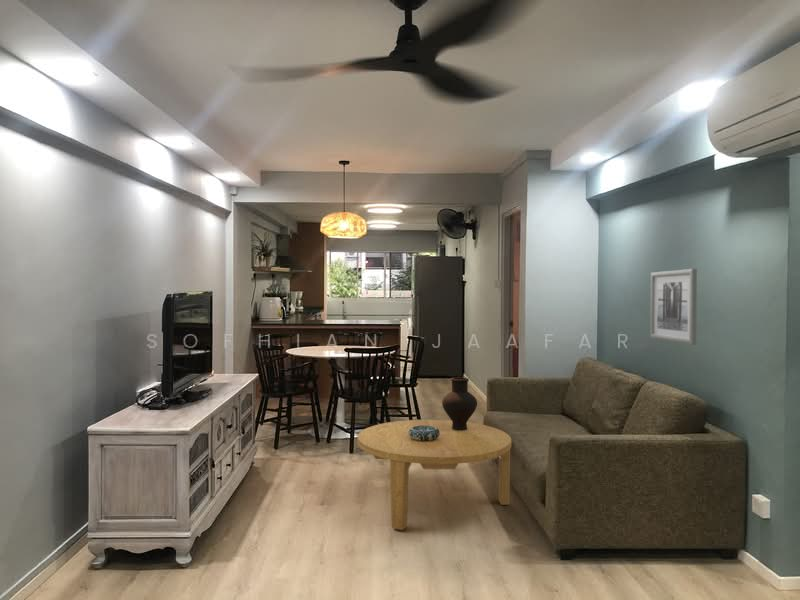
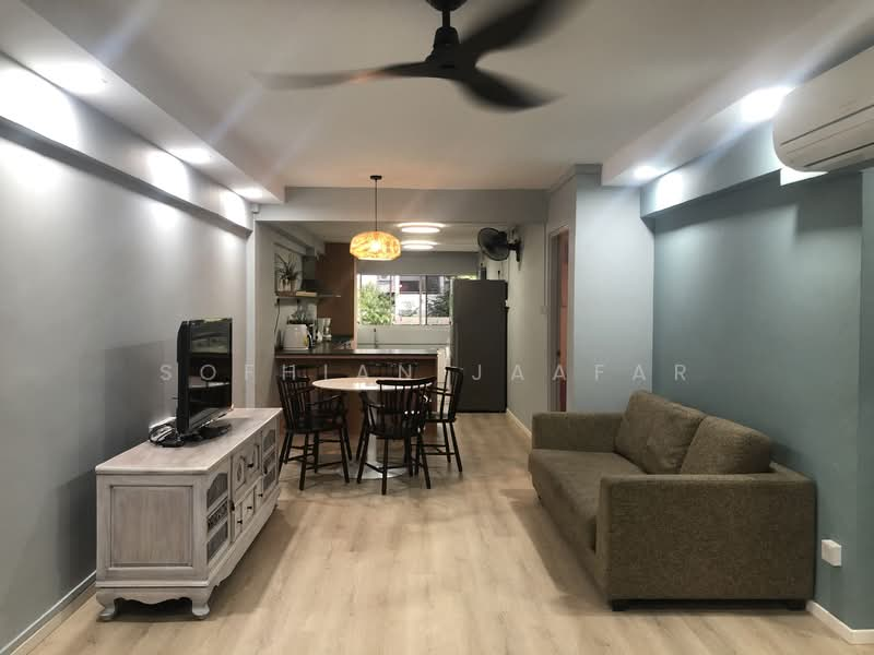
- wall art (671, 306)
- coffee table (433, 468)
- decorative bowl (424, 432)
- vase (459, 403)
